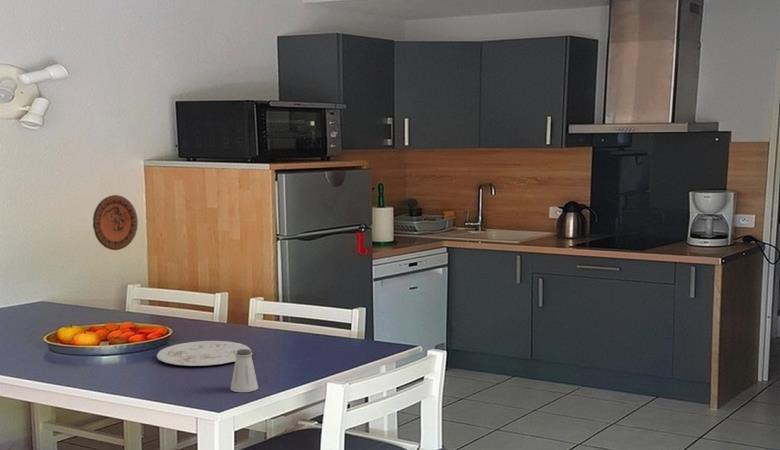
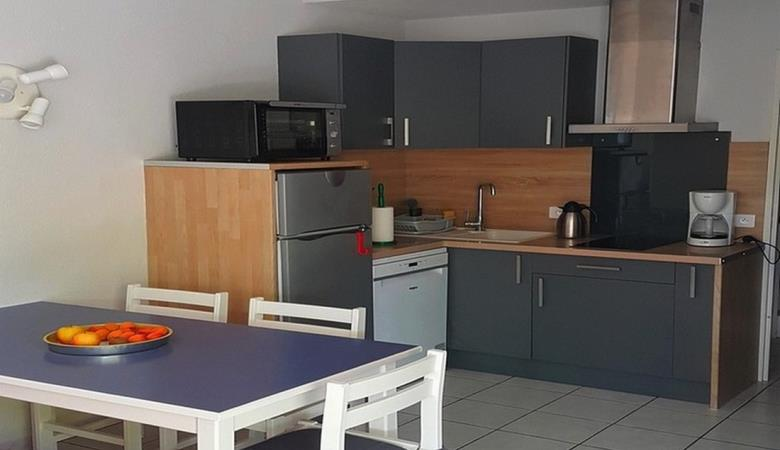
- decorative plate (115, 222)
- saltshaker (244, 369)
- plate (204, 354)
